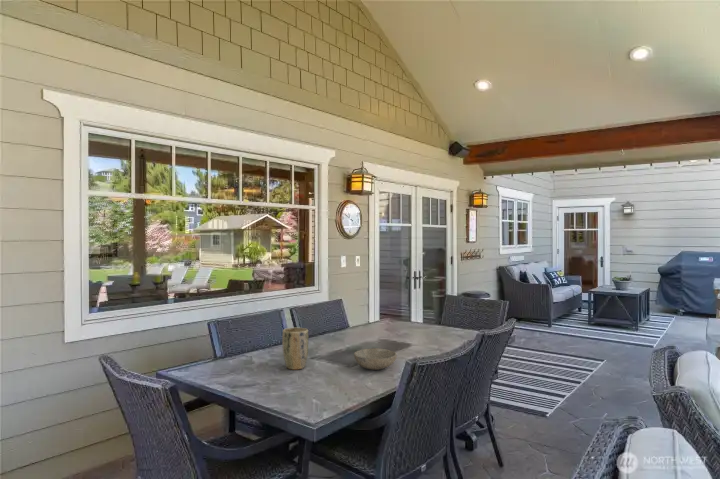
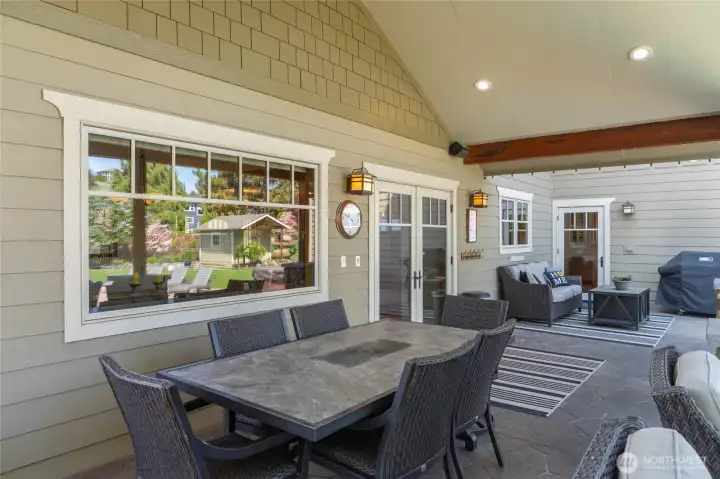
- bowl (375, 360)
- plant pot (295, 348)
